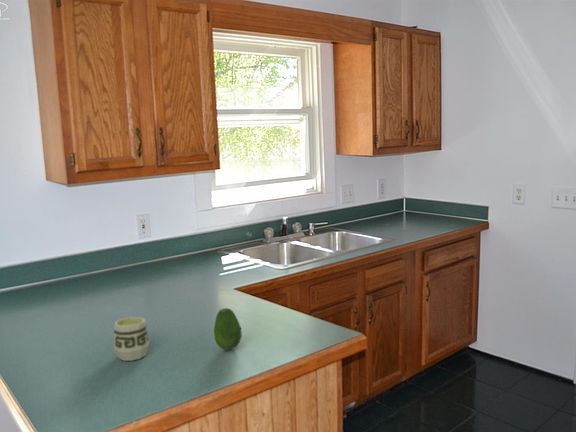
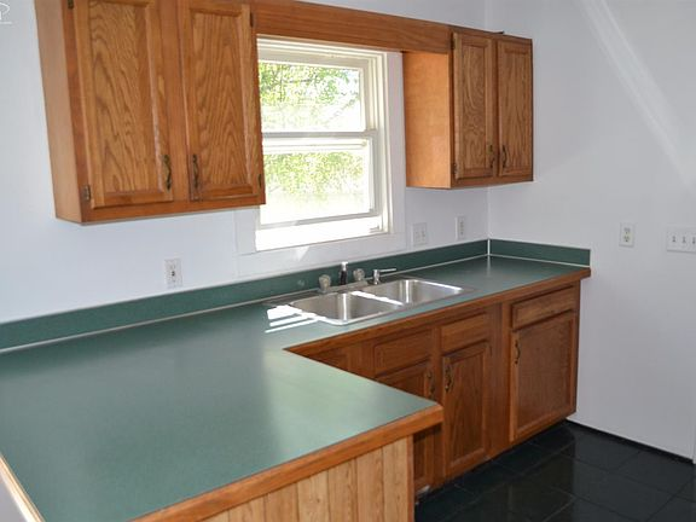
- fruit (227, 329)
- cup (131, 338)
